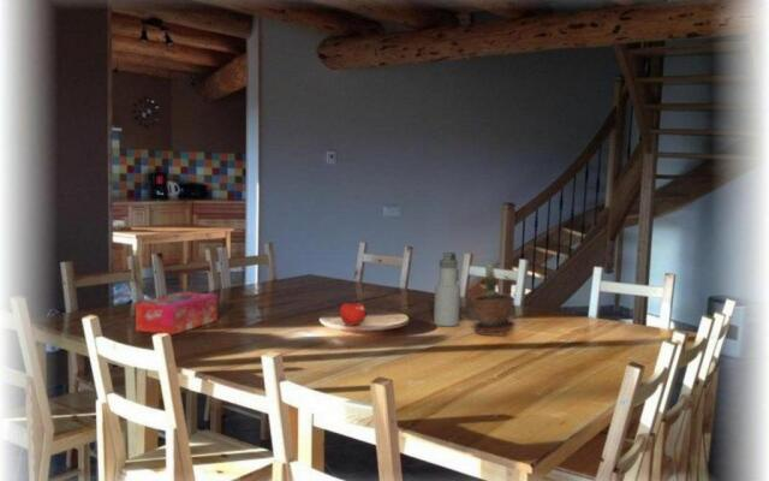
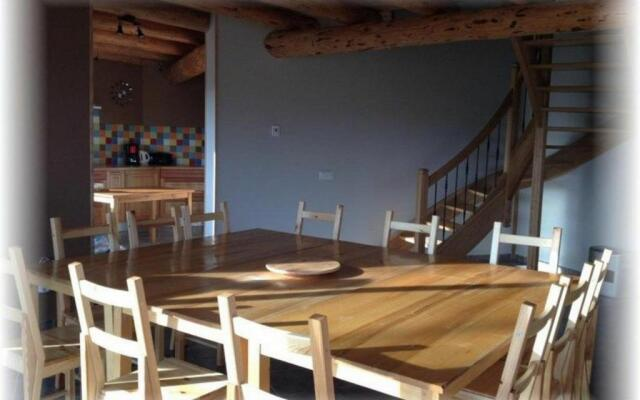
- water bottle (447, 287)
- potted plant (493, 299)
- tissue box (178, 311)
- fruit (352, 311)
